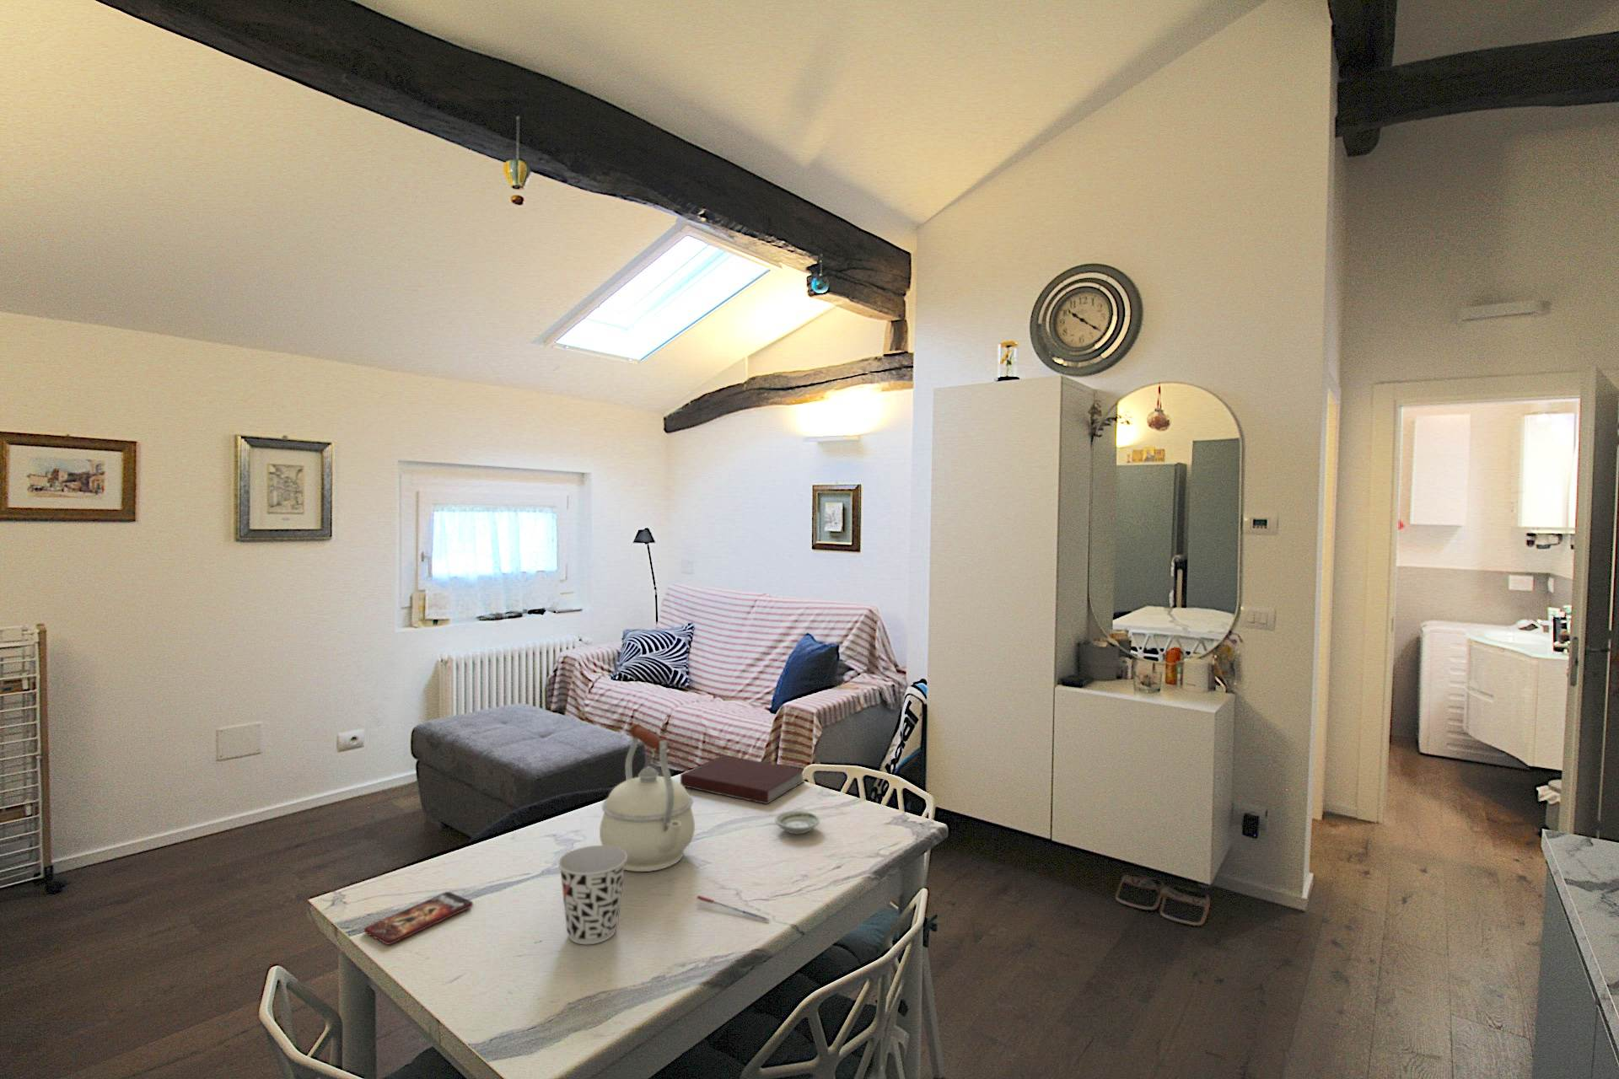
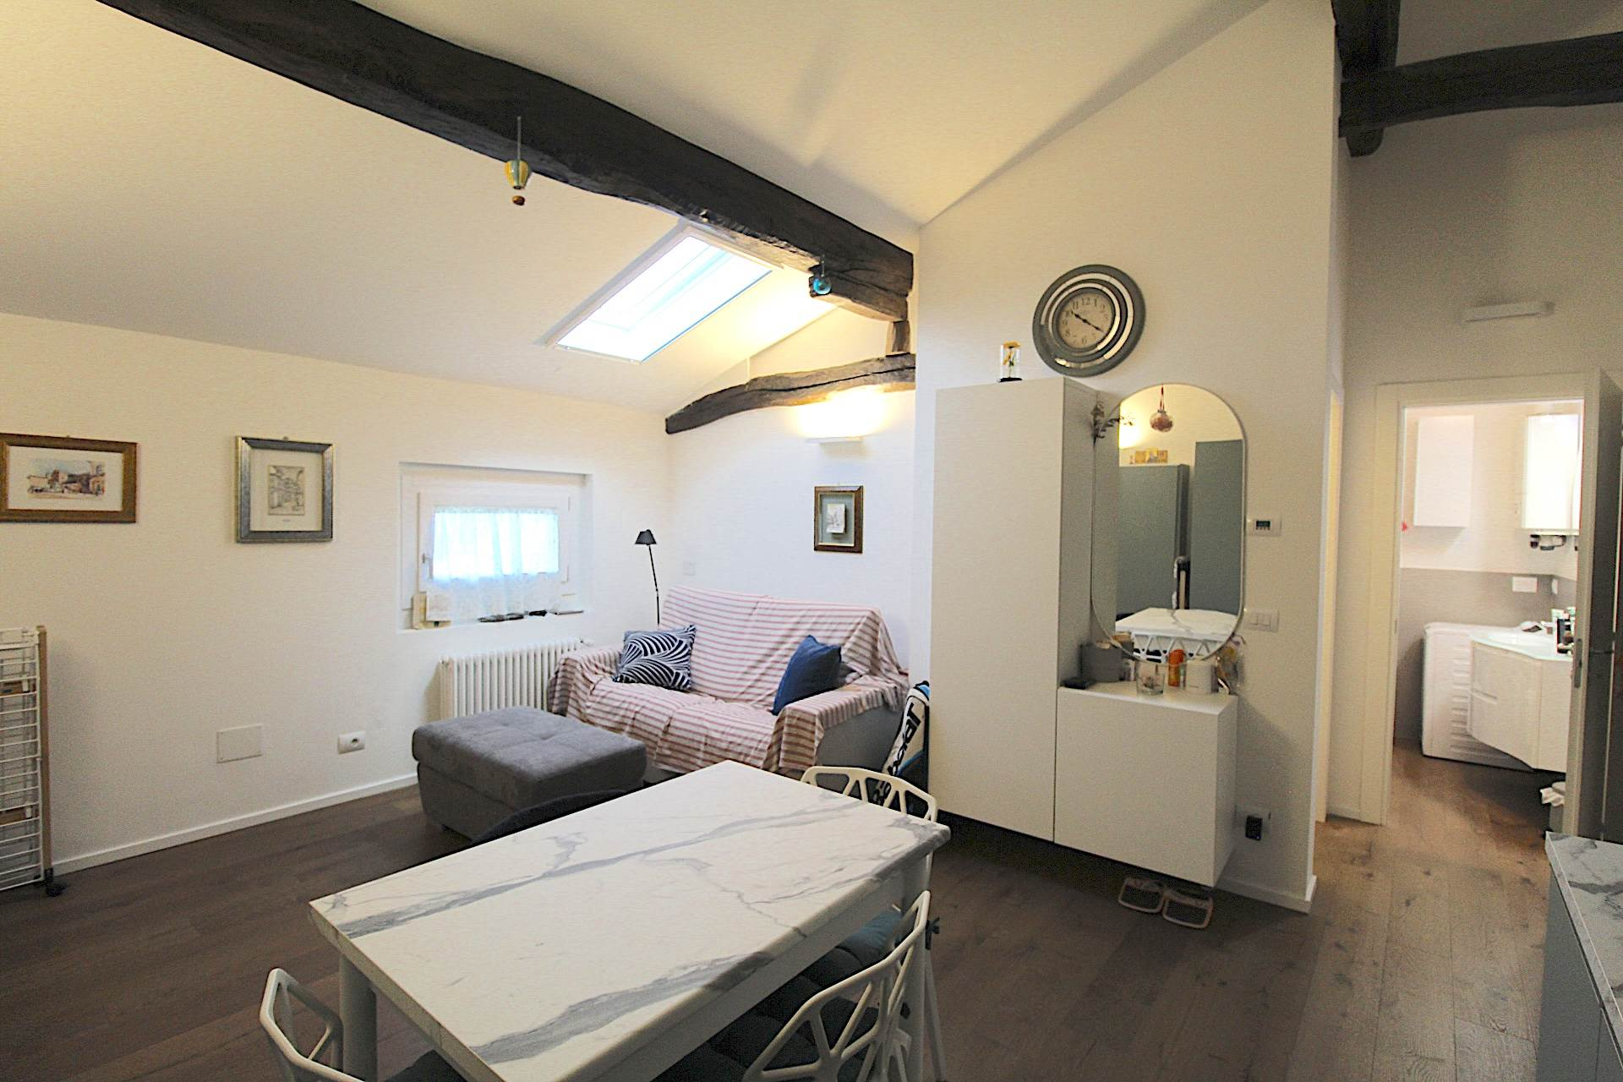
- smartphone (420, 916)
- notebook (743, 777)
- pen (732, 908)
- cup (591, 895)
- saucer (797, 824)
- kettle (650, 796)
